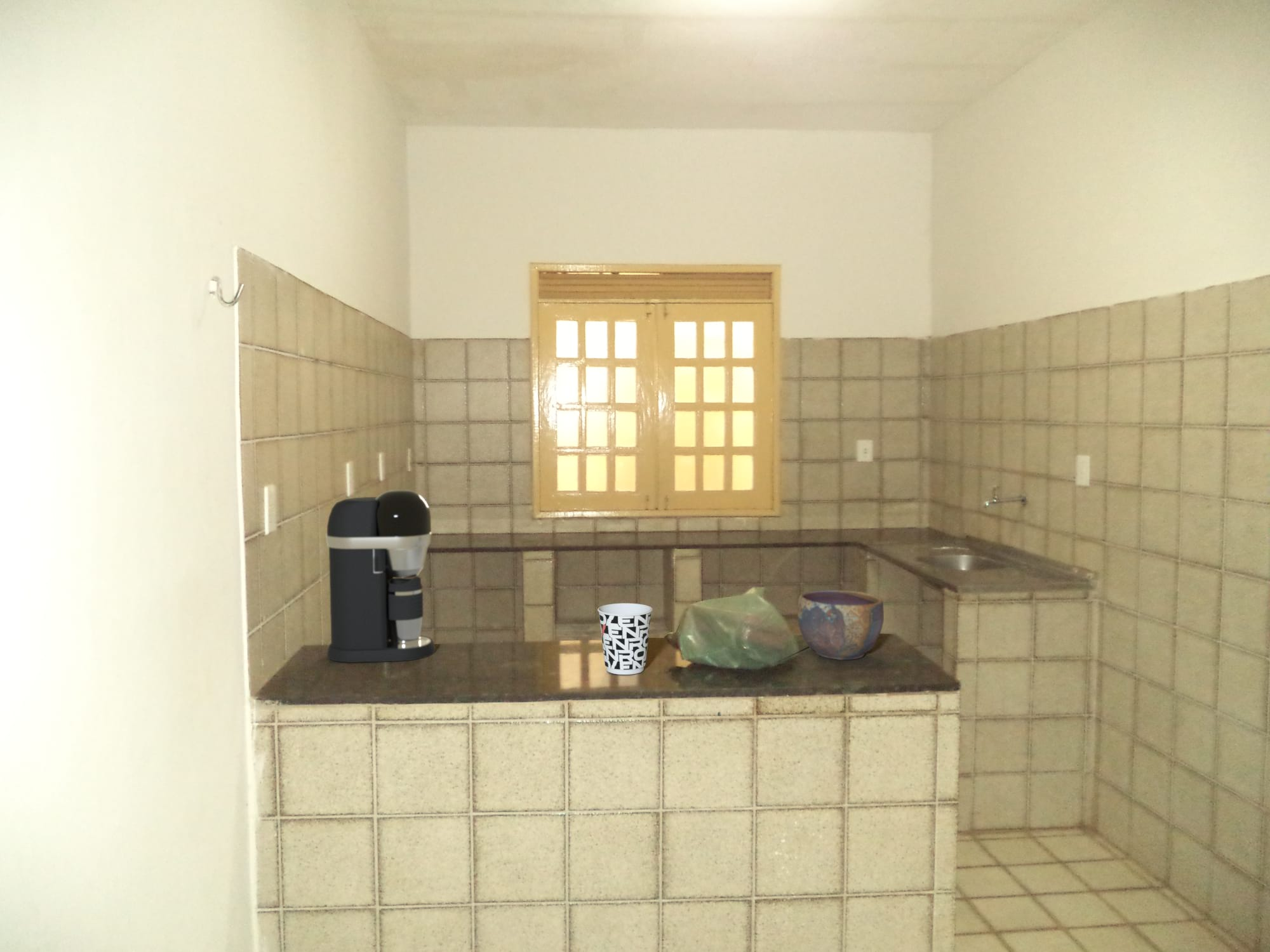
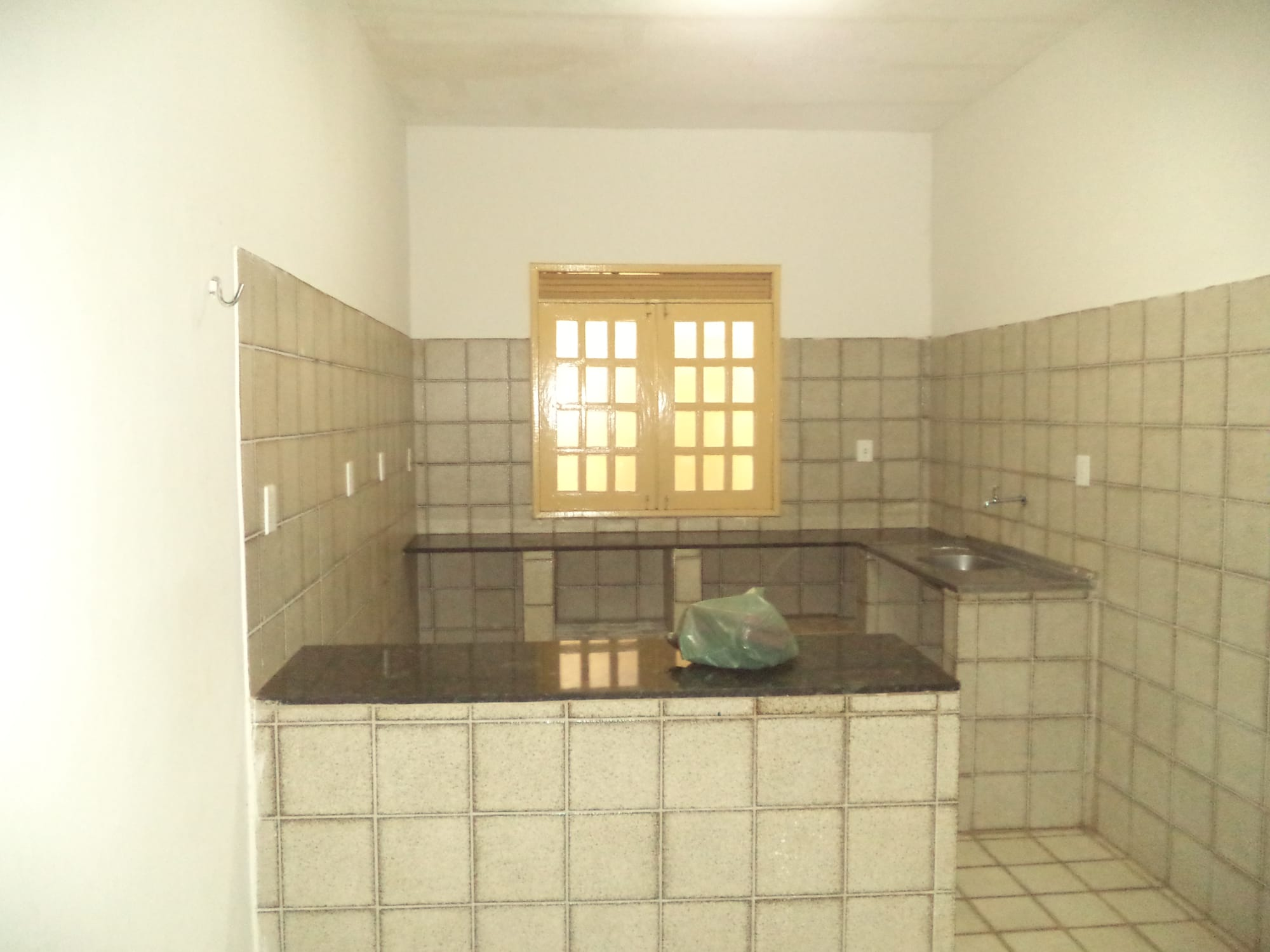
- coffee maker (380, 572)
- cup (625, 639)
- bowl (840, 625)
